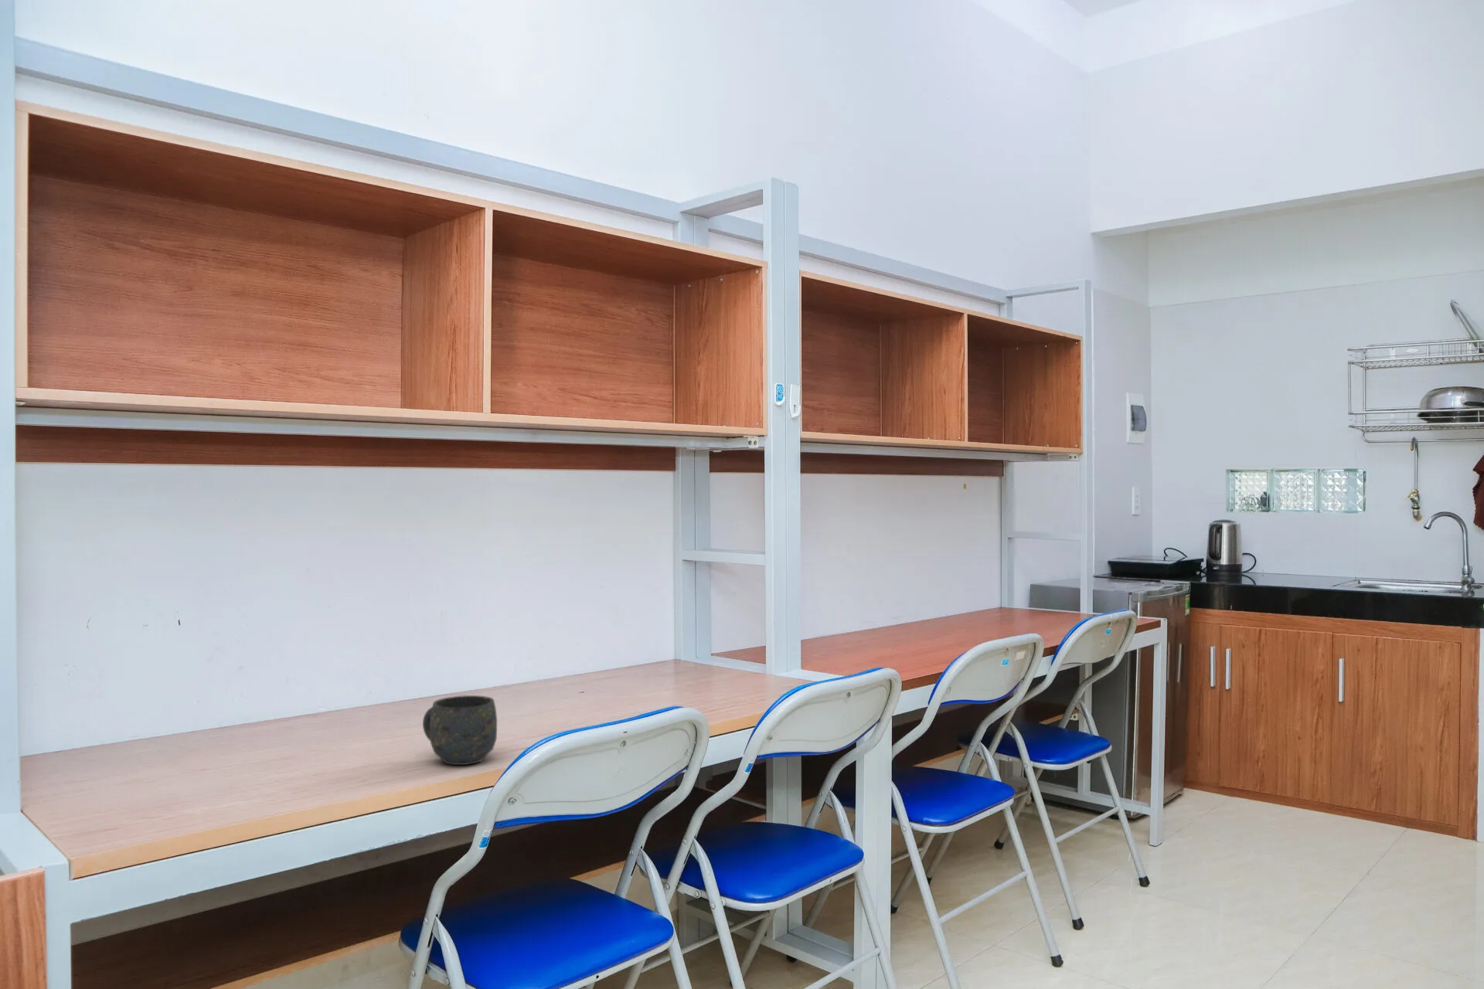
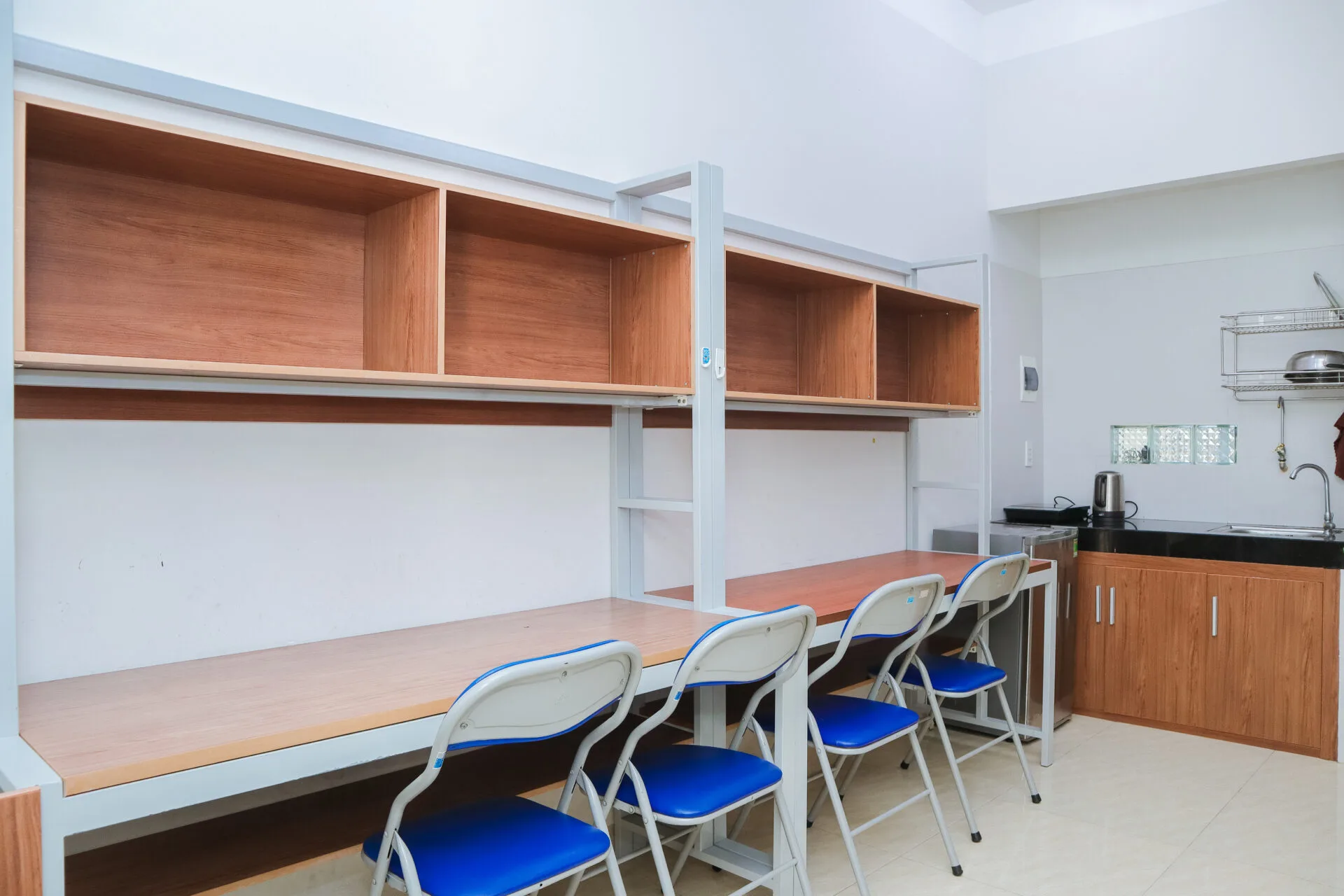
- mug (456, 730)
